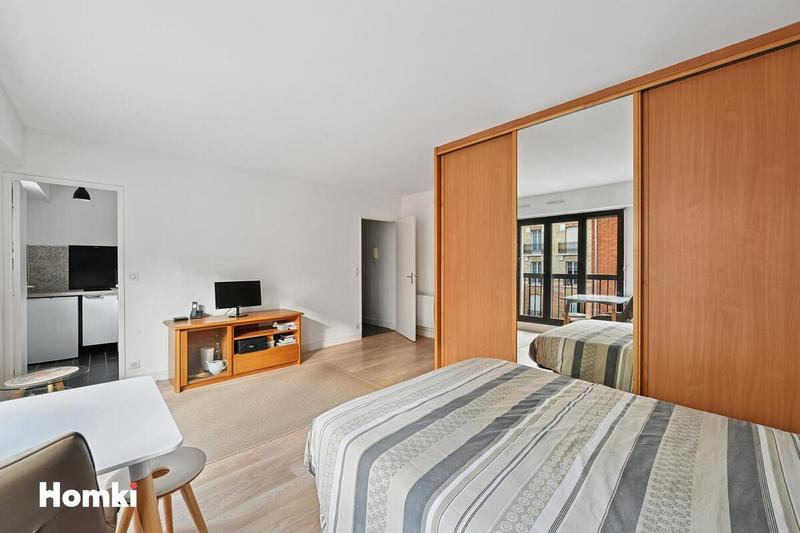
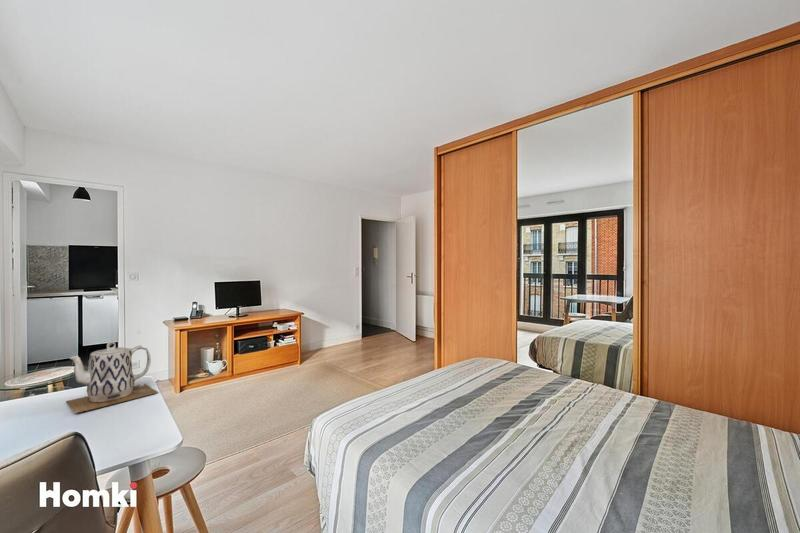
+ teapot (113, 369)
